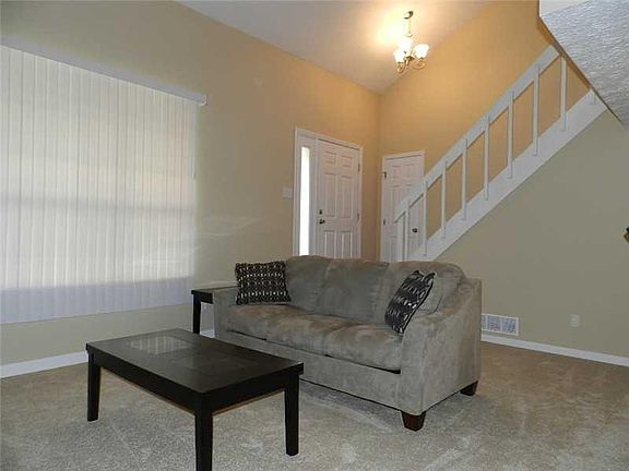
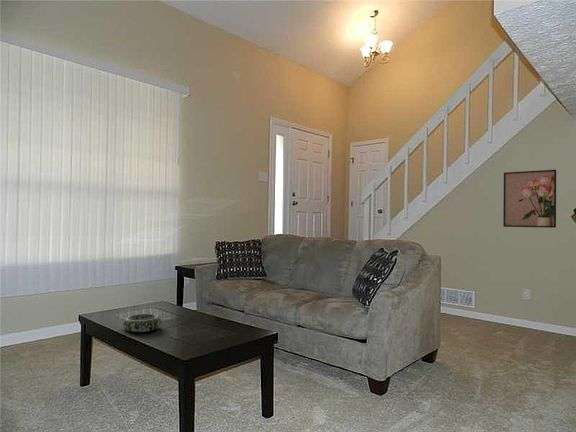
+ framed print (528, 199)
+ decorative bowl (142, 323)
